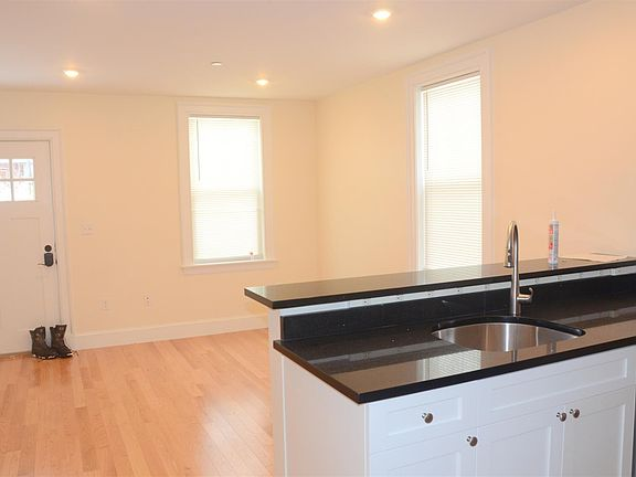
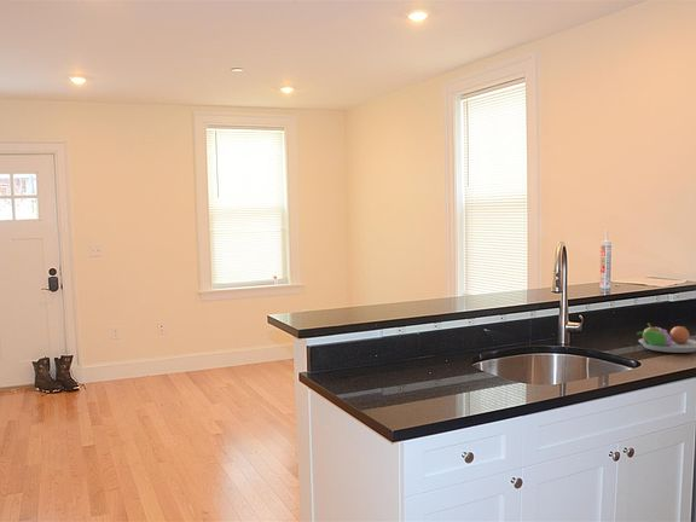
+ fruit bowl (667, 336)
